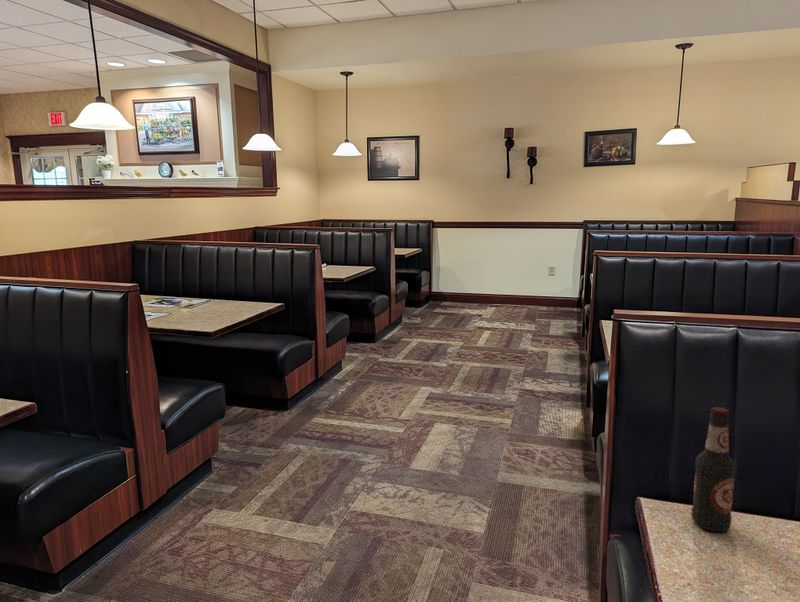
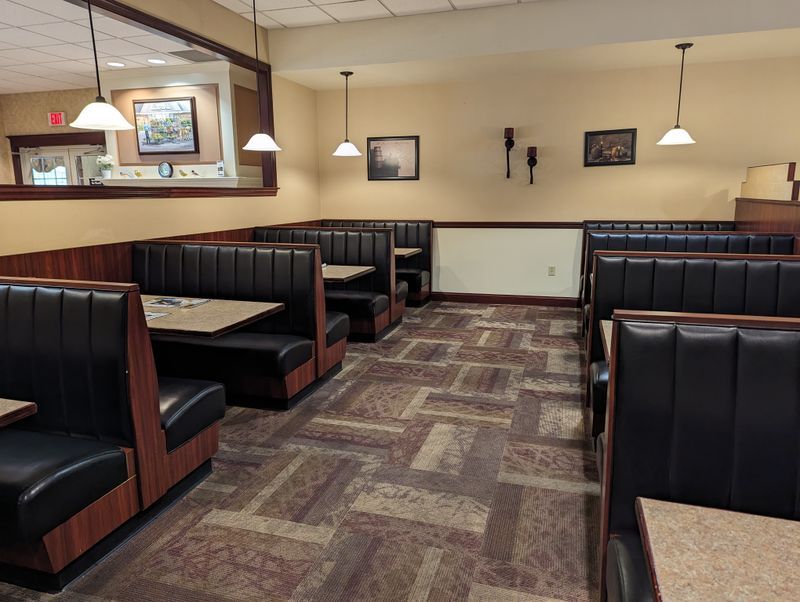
- bottle (715, 467)
